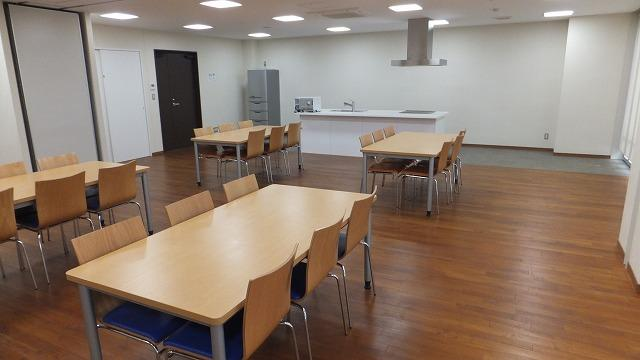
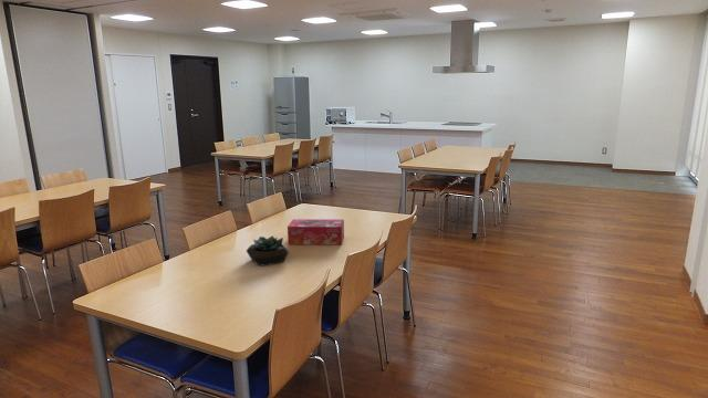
+ tissue box (316, 231)
+ succulent plant (267, 249)
